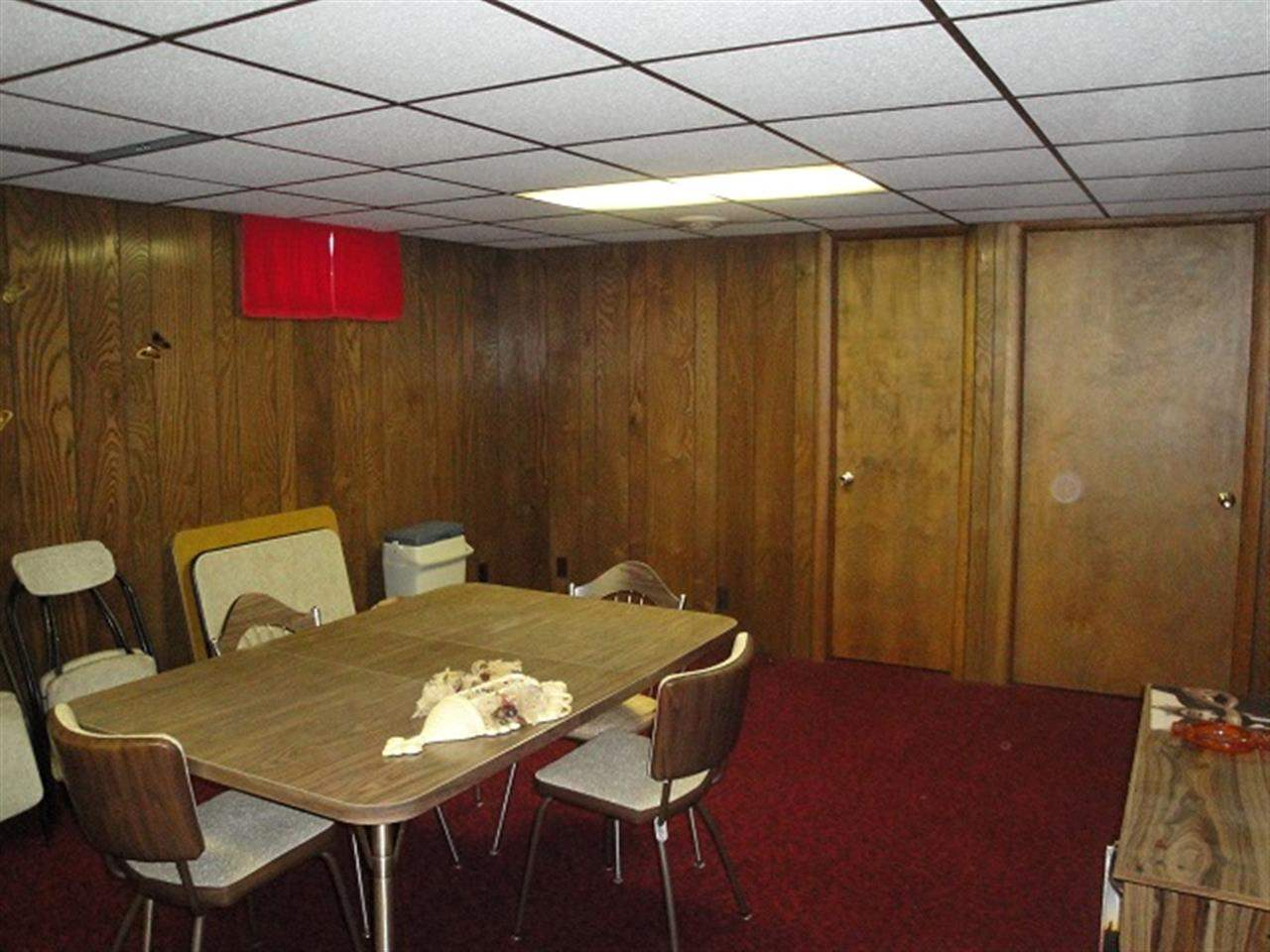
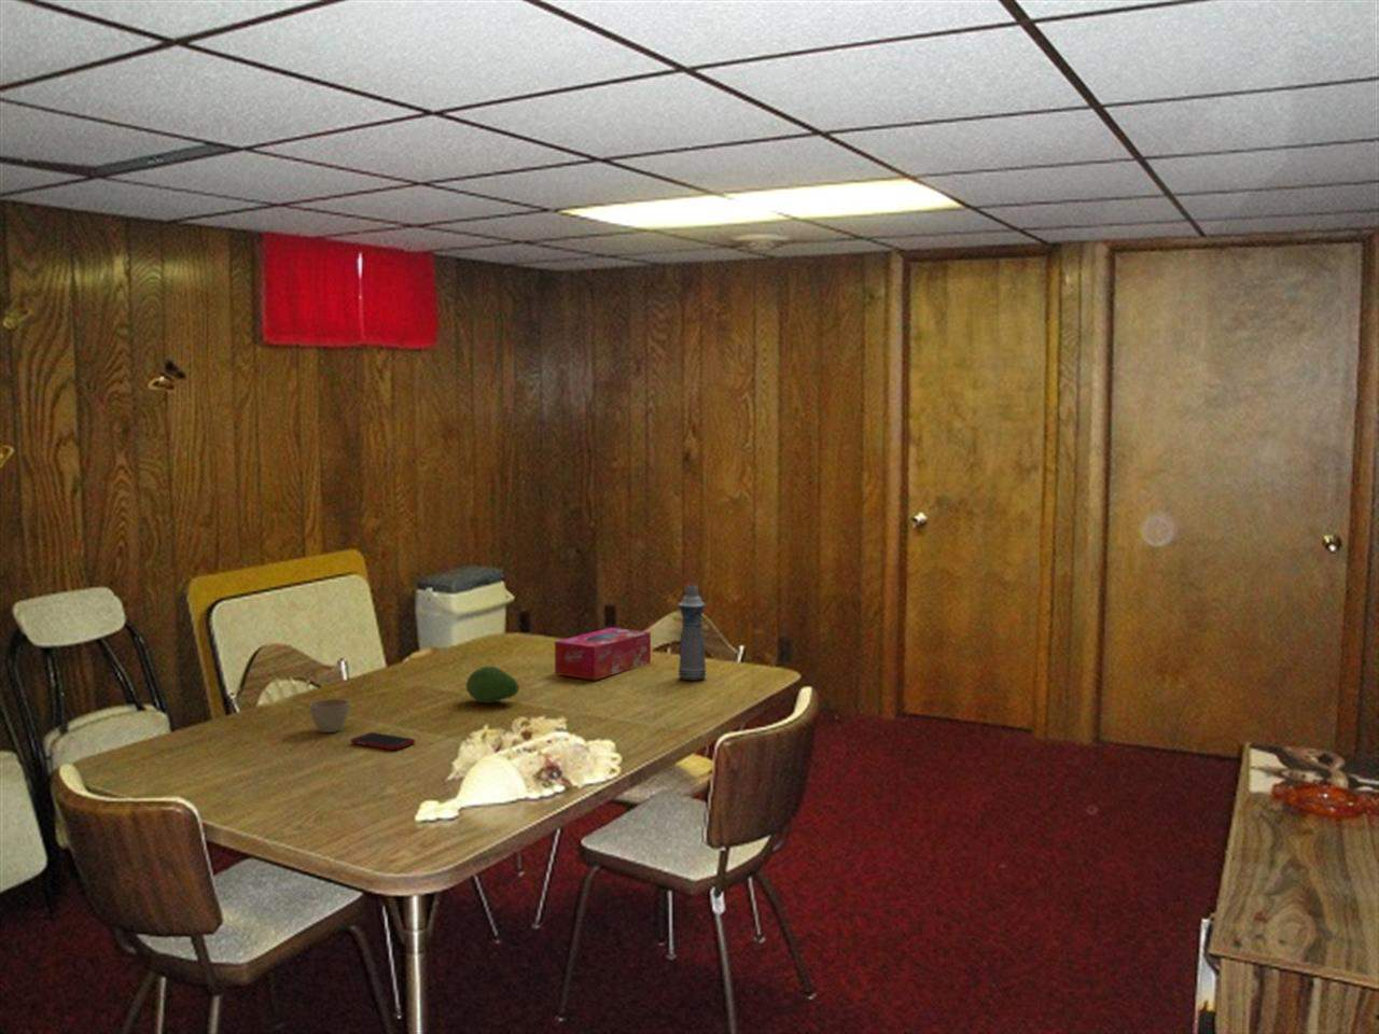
+ fruit (492, 684)
+ tissue box (604, 652)
+ cell phone (382, 741)
+ flower pot (330, 716)
+ bottle (692, 631)
